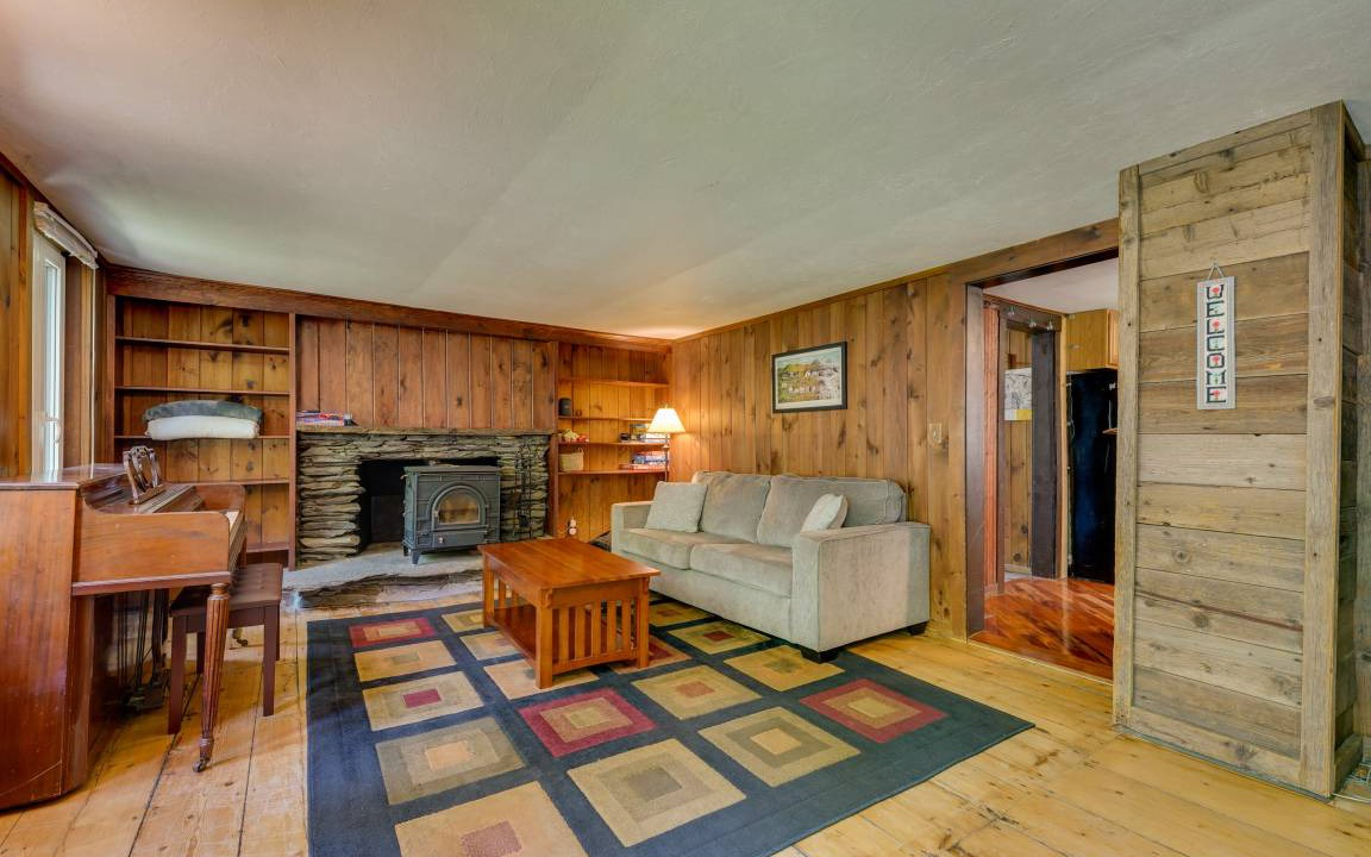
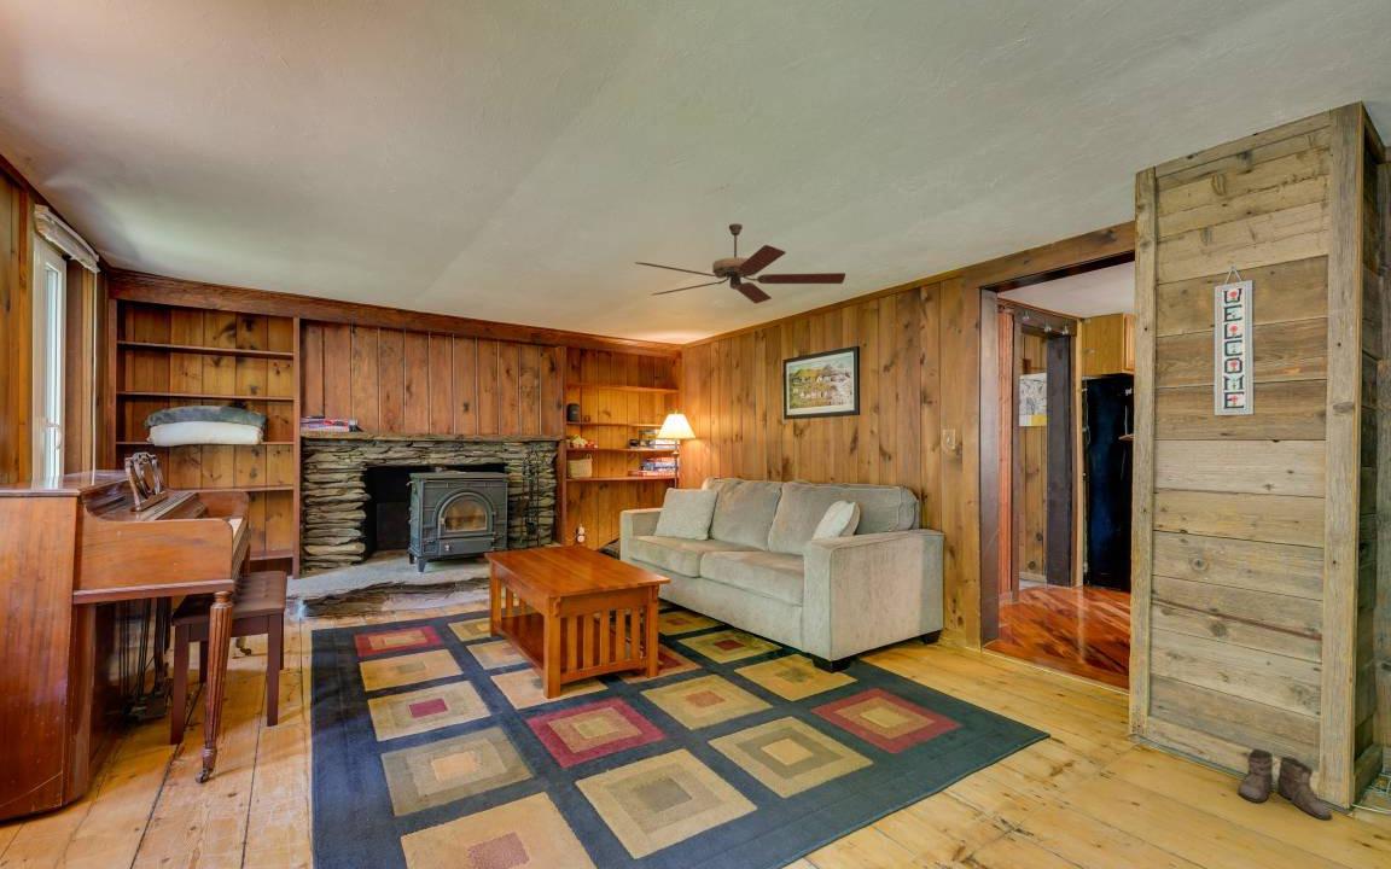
+ boots (1277, 778)
+ ceiling fan (743, 258)
